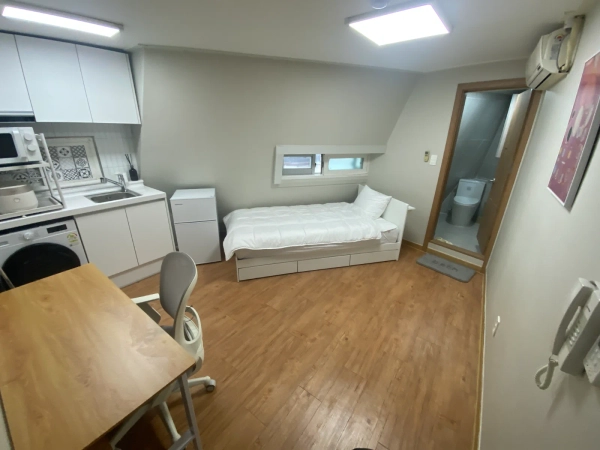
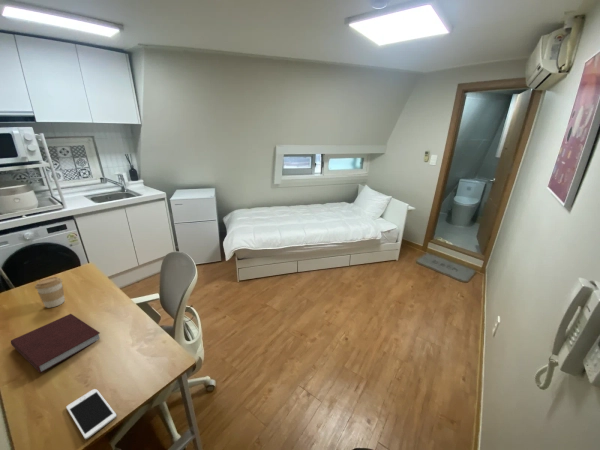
+ coffee cup (51, 291)
+ notebook (57, 339)
+ cell phone (91, 411)
